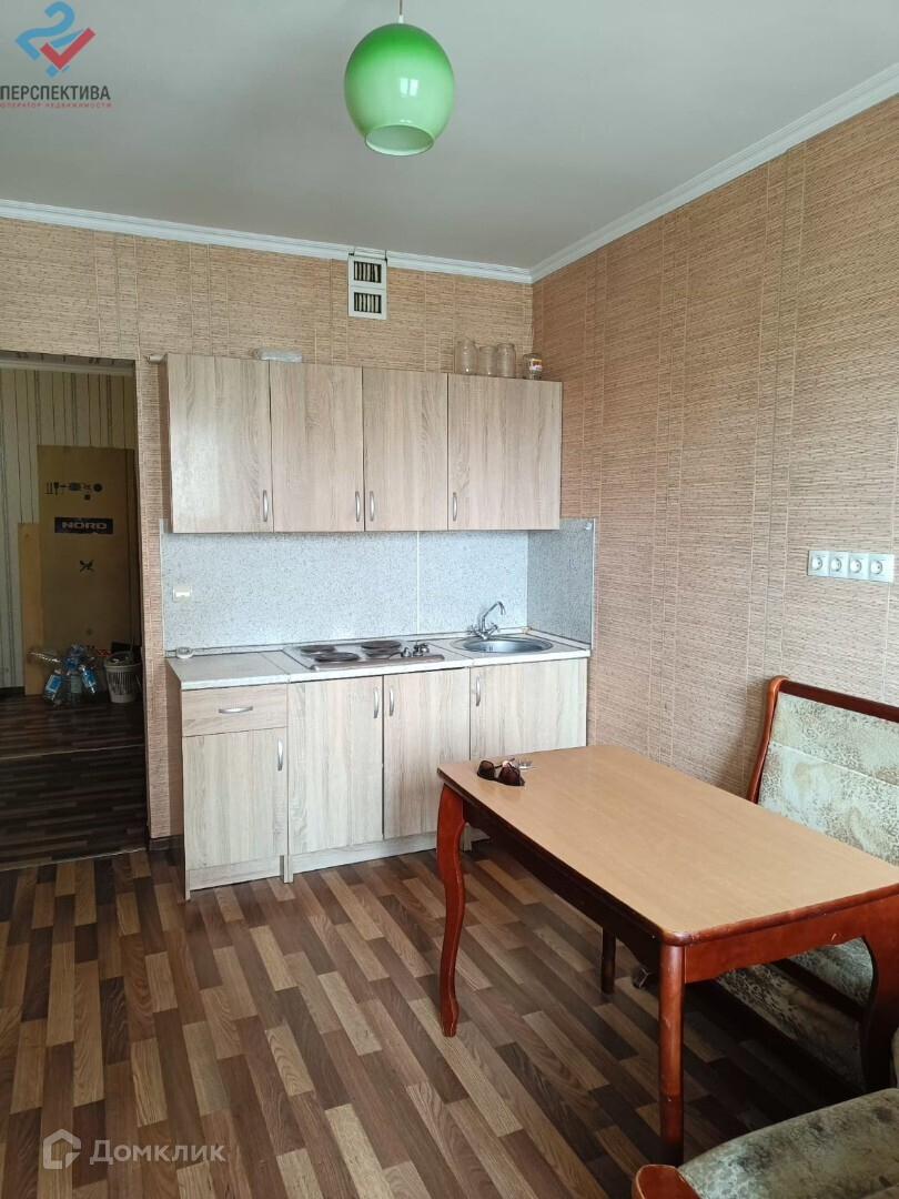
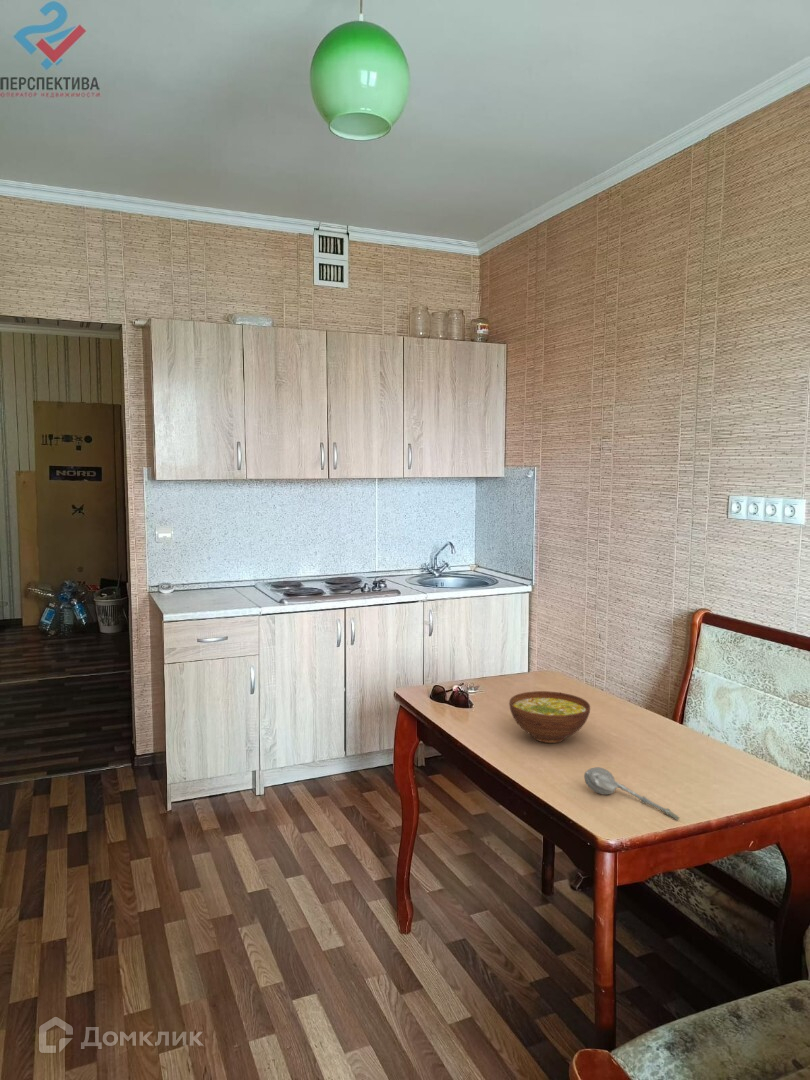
+ spoon (628, 791)
+ bowl (548, 720)
